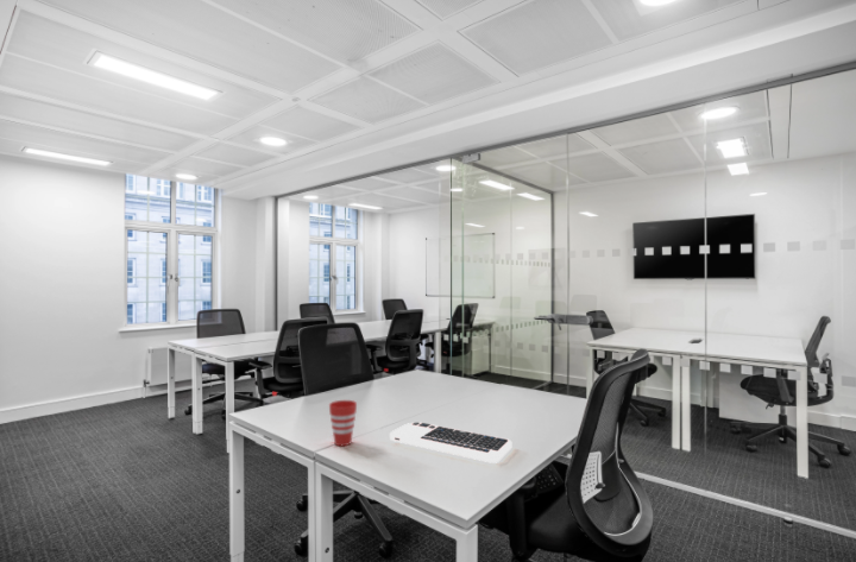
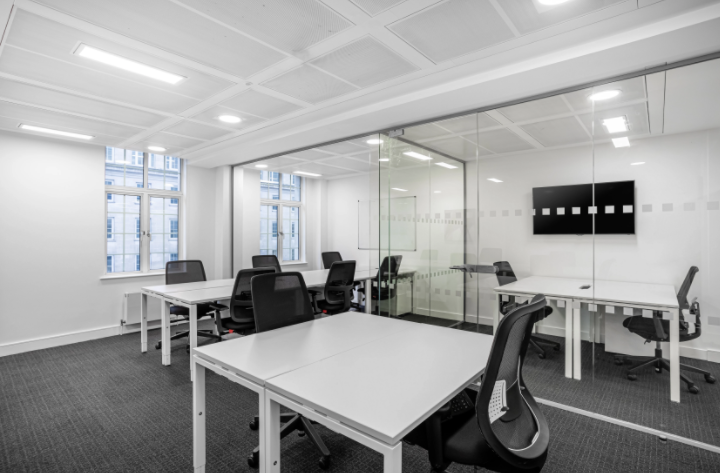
- cup (342, 423)
- keyboard (448, 438)
